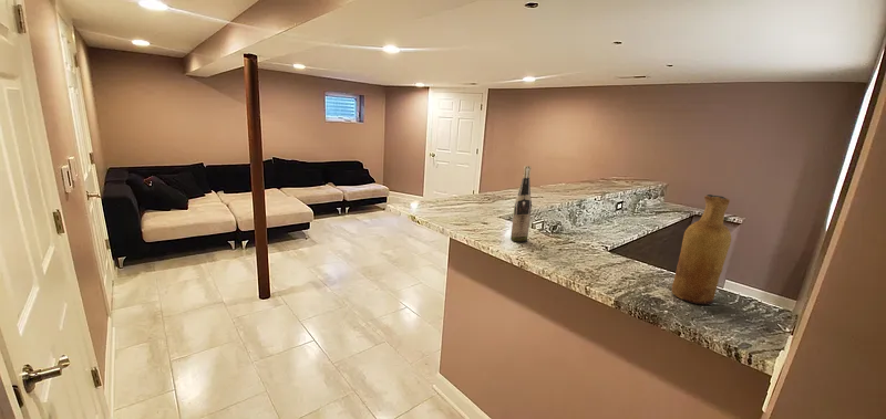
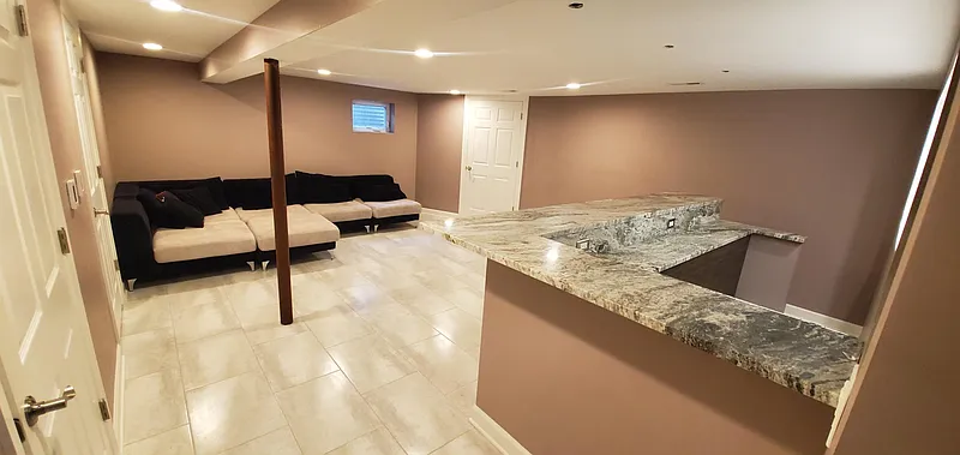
- wine bottle (523, 203)
- vase (704, 248)
